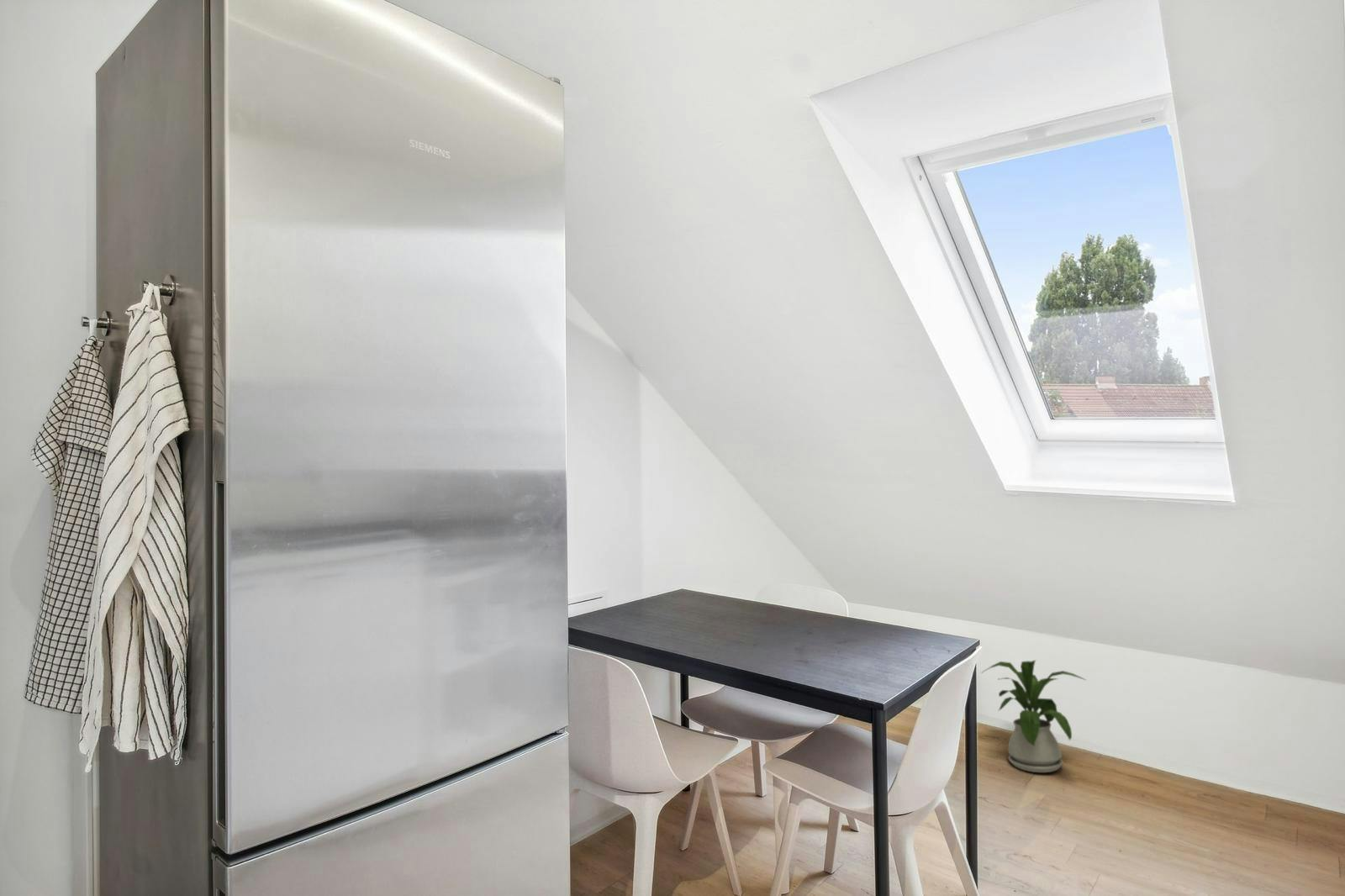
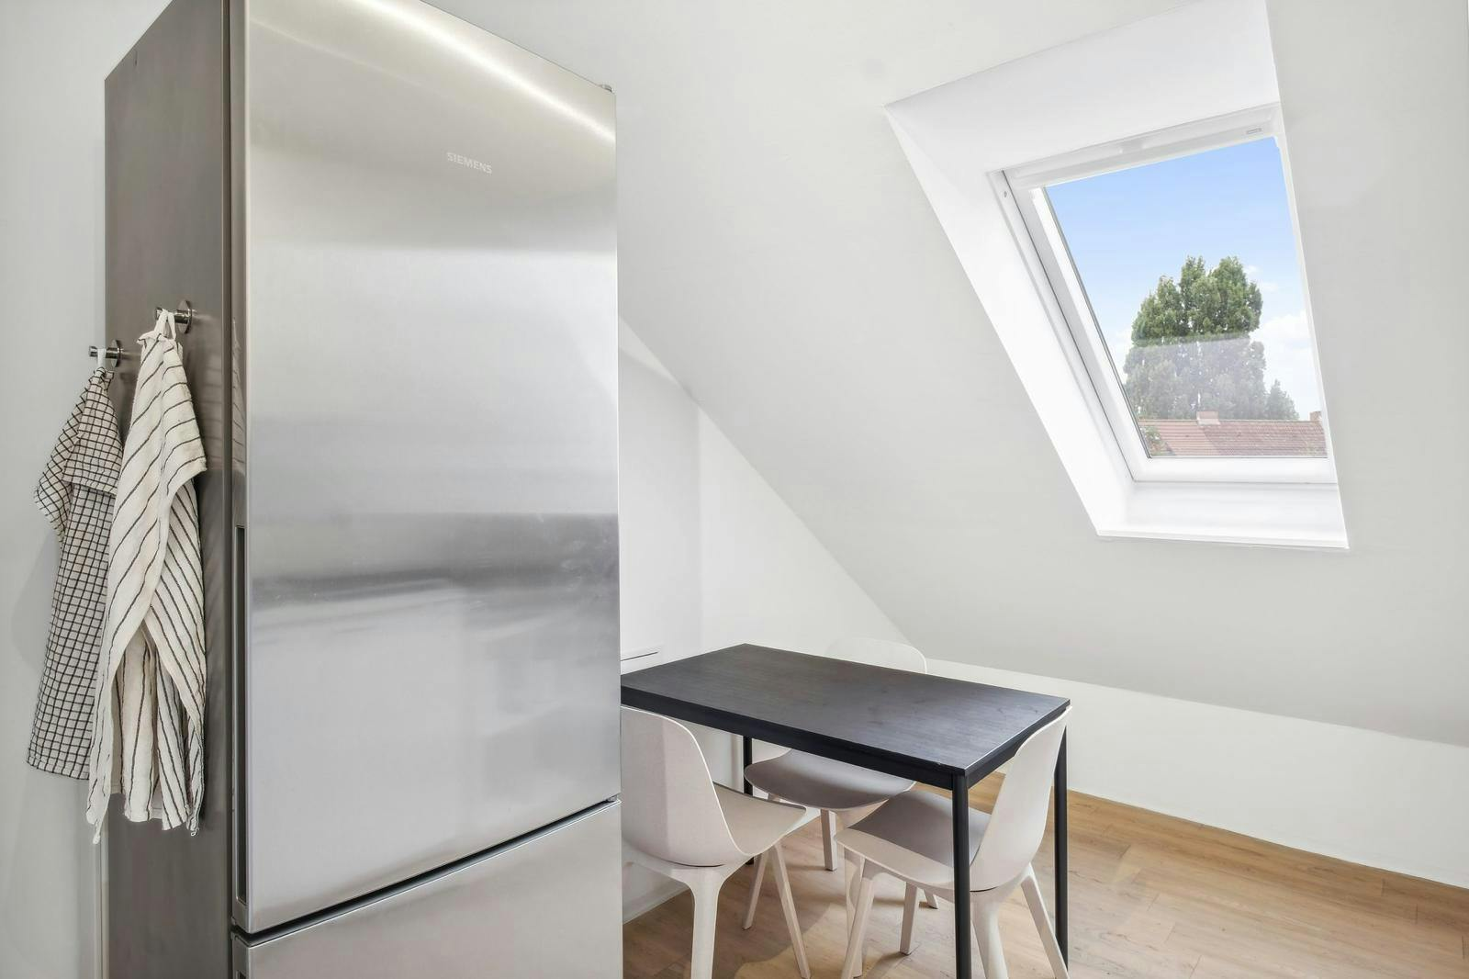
- house plant (1036, 705)
